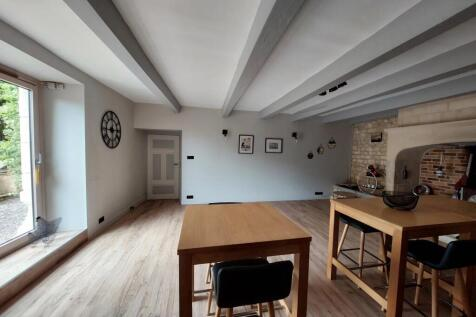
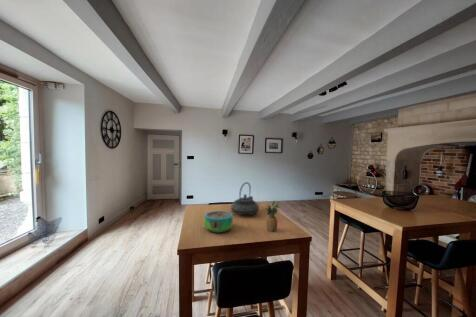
+ decorative bowl (218, 221)
+ teapot (245, 197)
+ fruit (273, 216)
